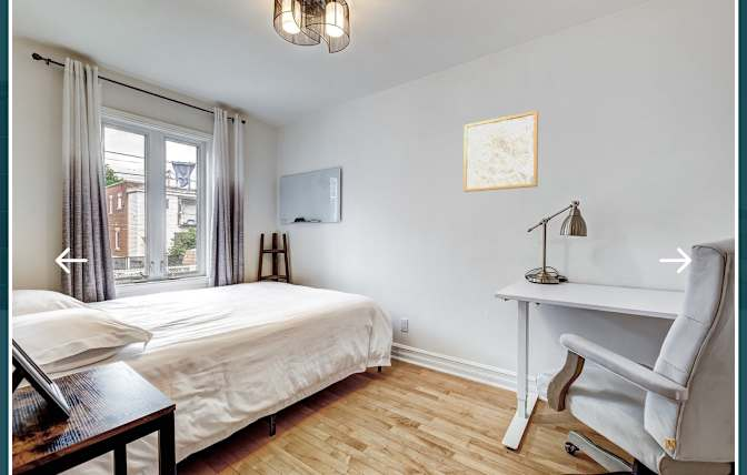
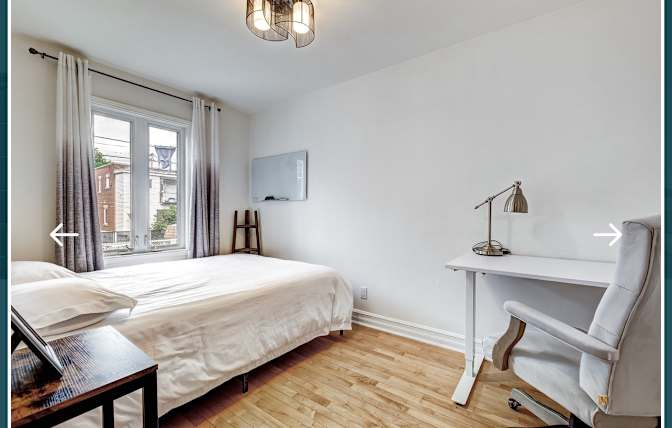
- wall art (498, 153)
